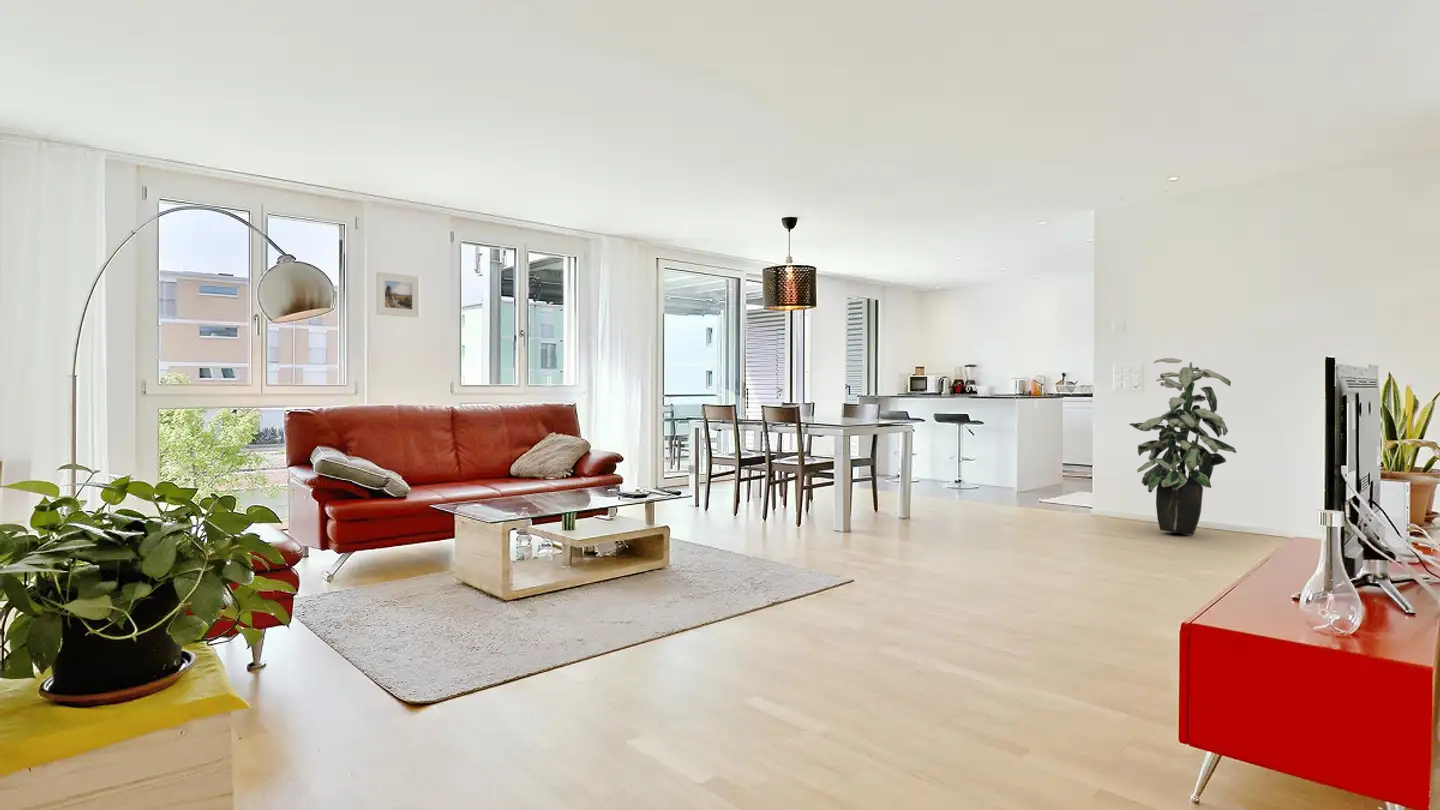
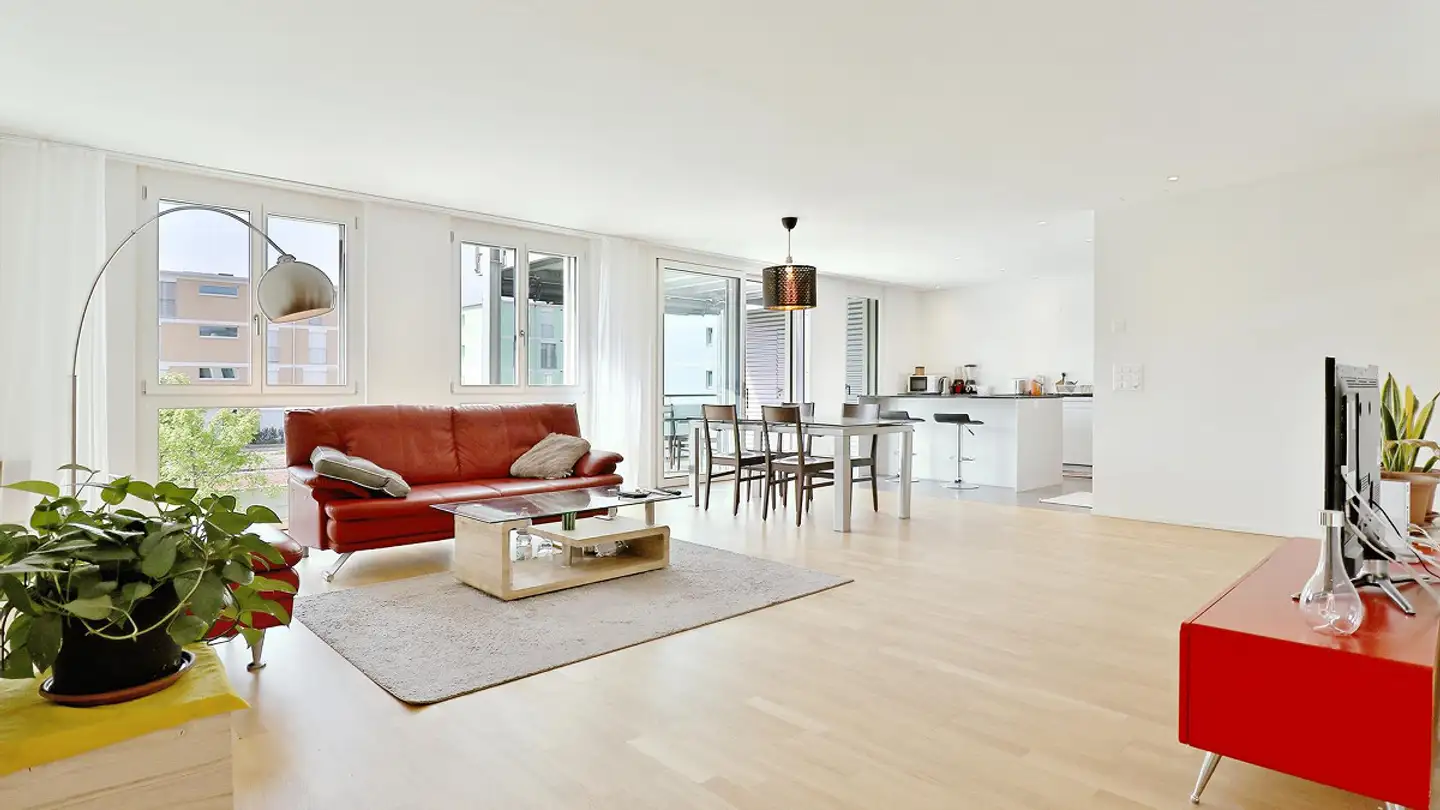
- indoor plant (1178, 446)
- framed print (398, 295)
